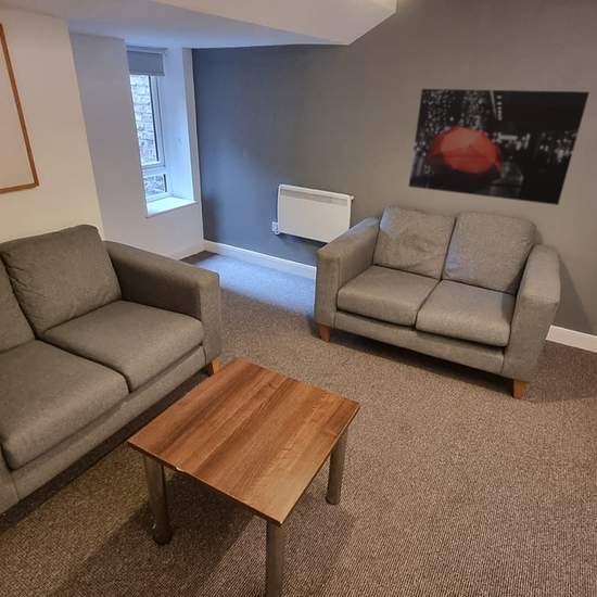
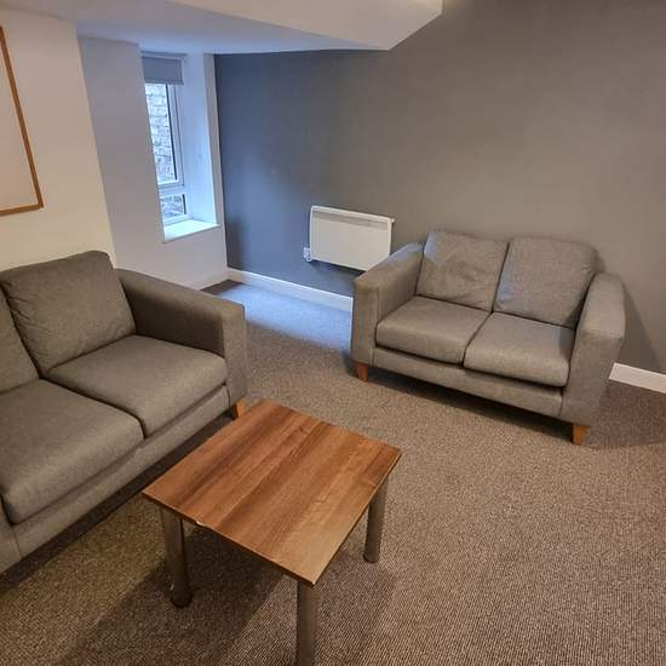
- wall art (487, 144)
